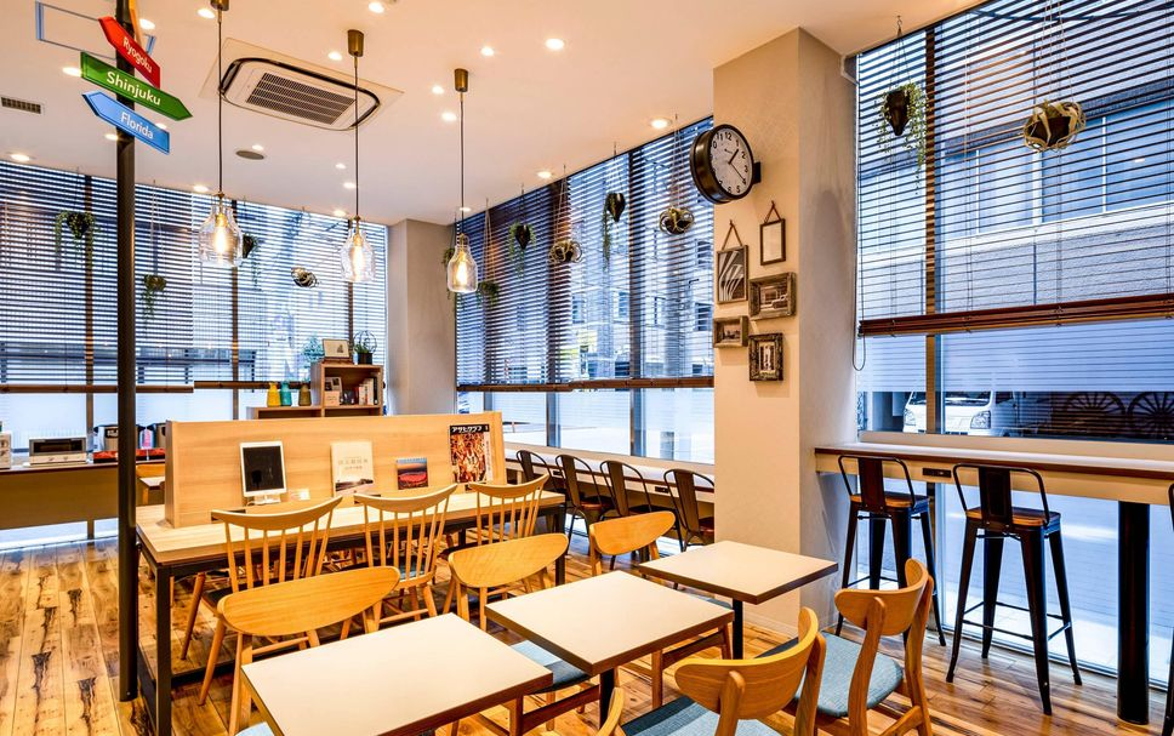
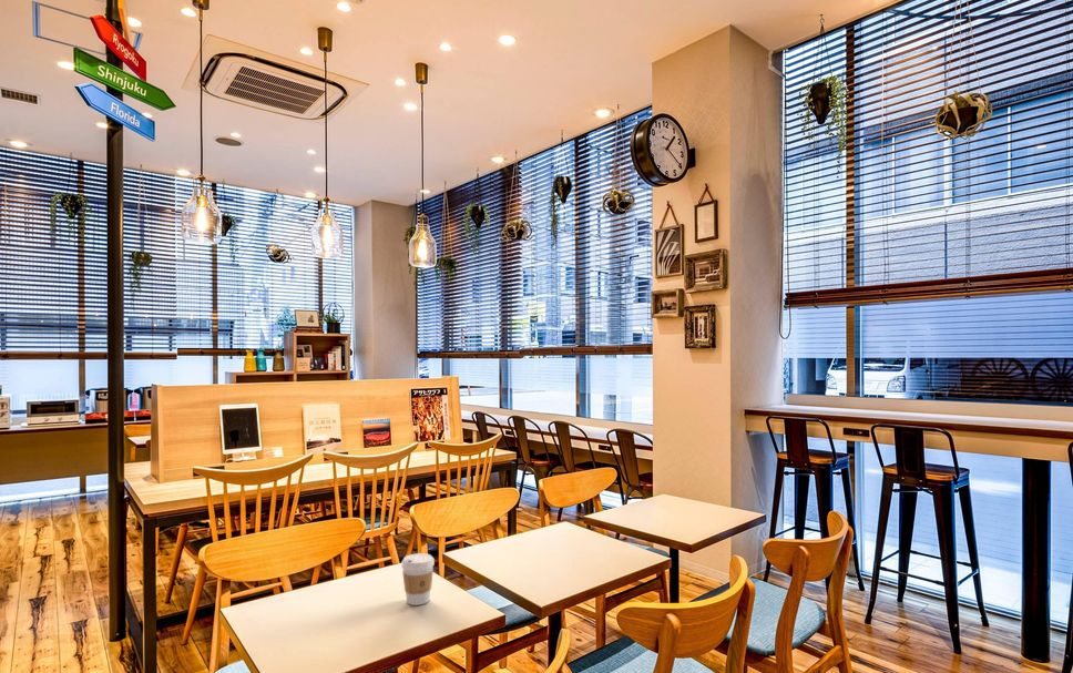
+ coffee cup (418, 578)
